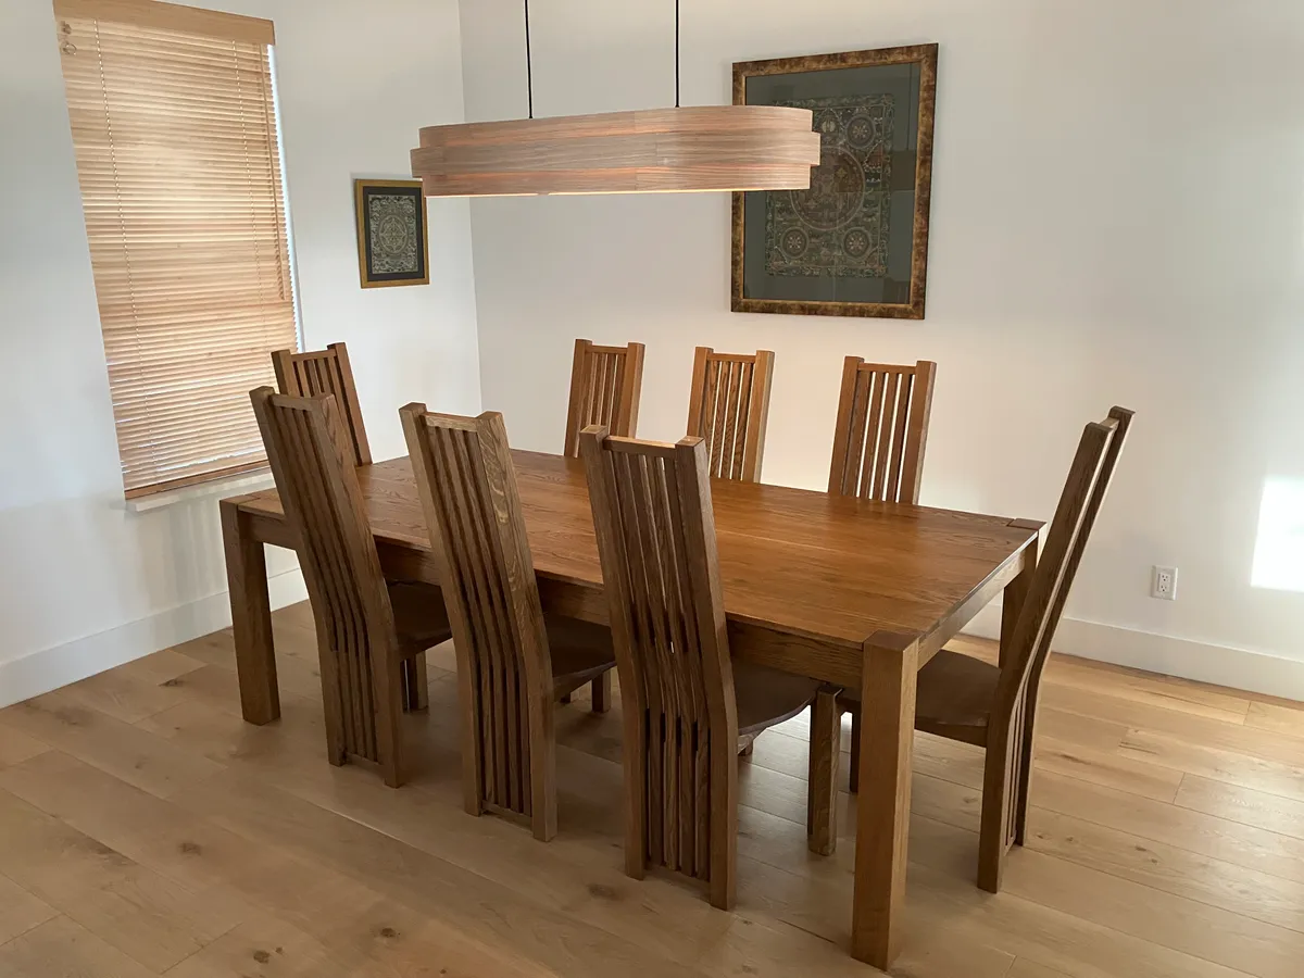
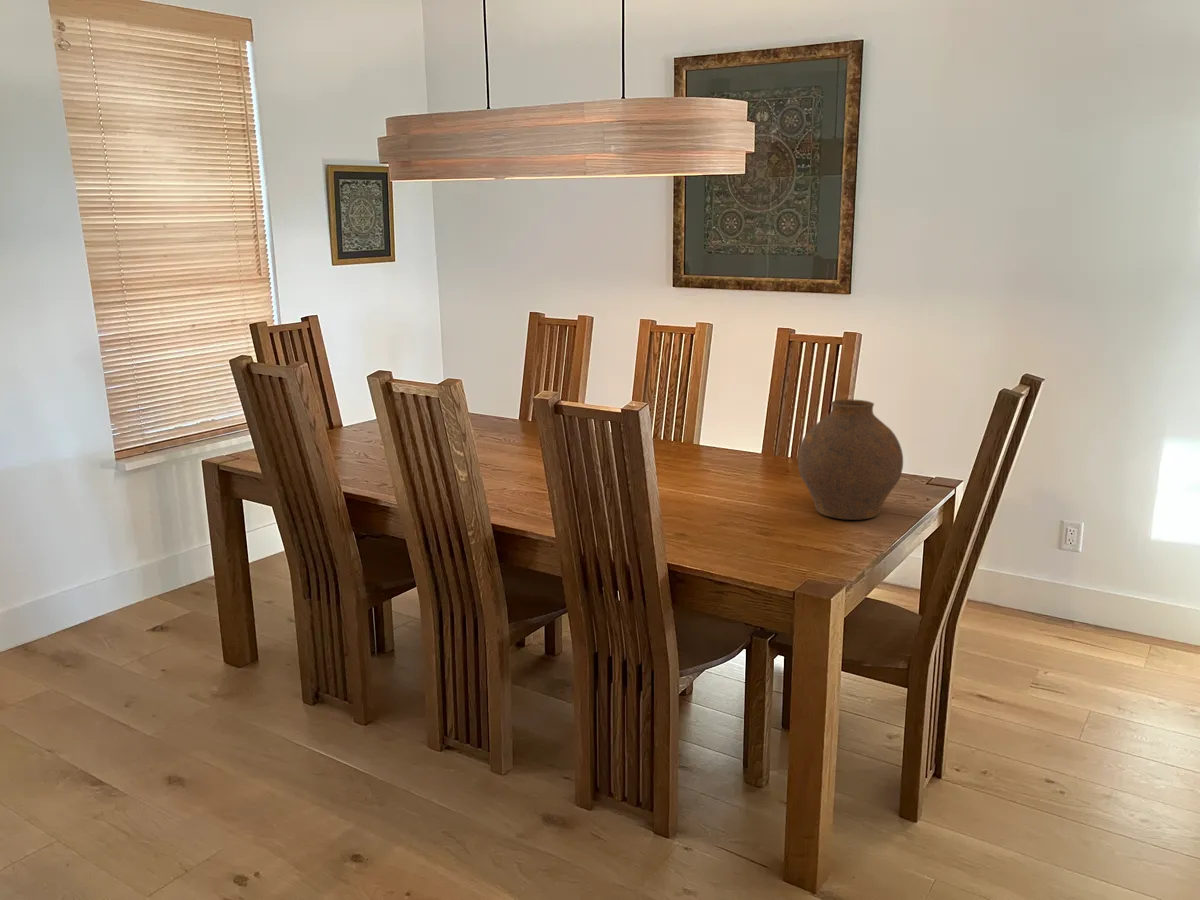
+ vase (849, 457)
